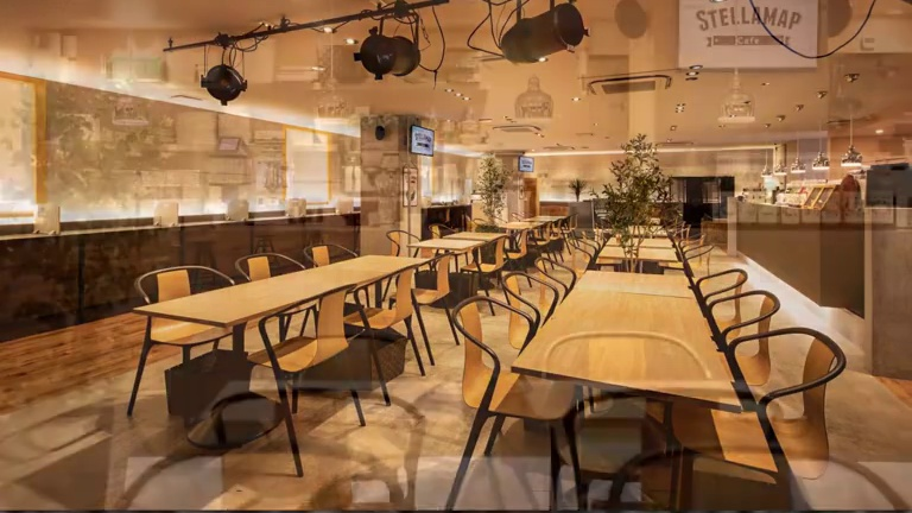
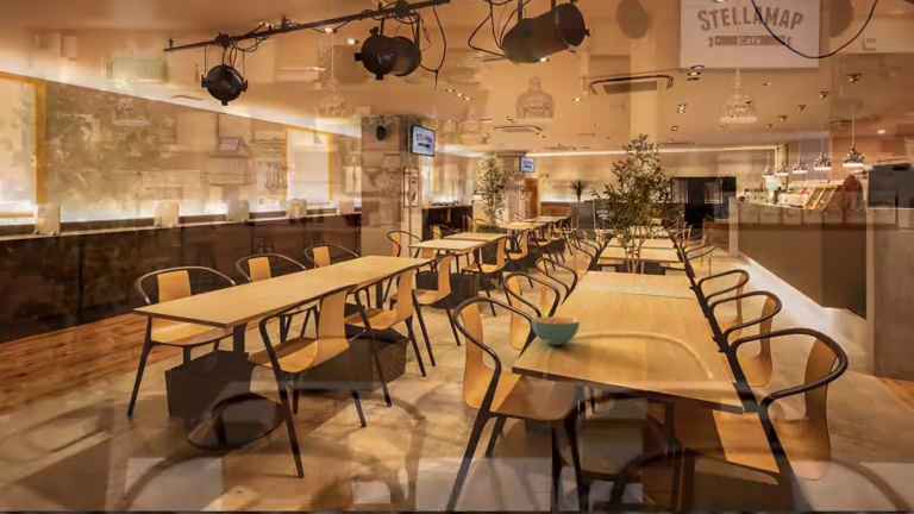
+ cereal bowl (555, 331)
